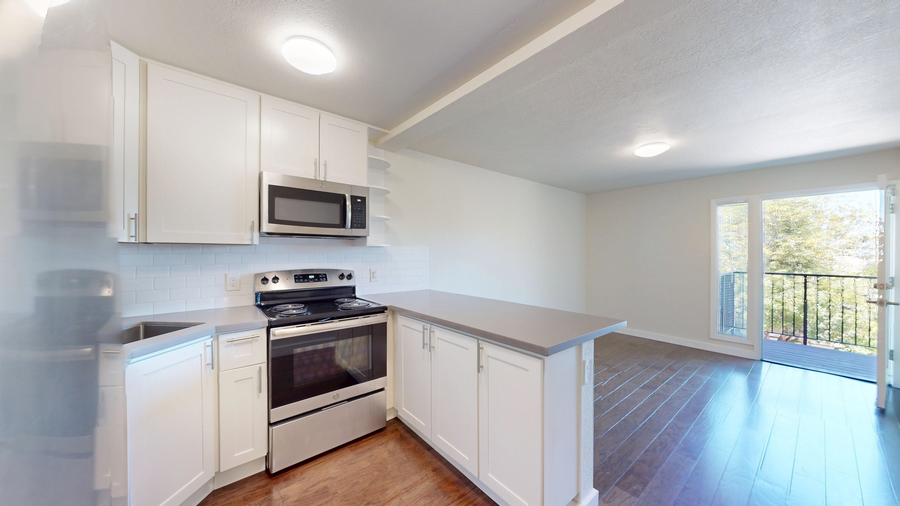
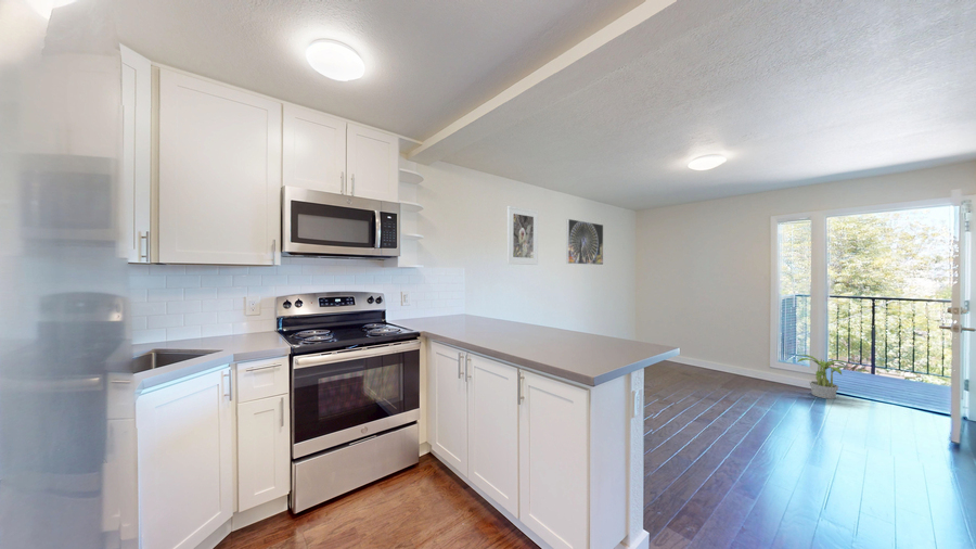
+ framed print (523, 235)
+ potted plant (824, 376)
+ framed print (586, 243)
